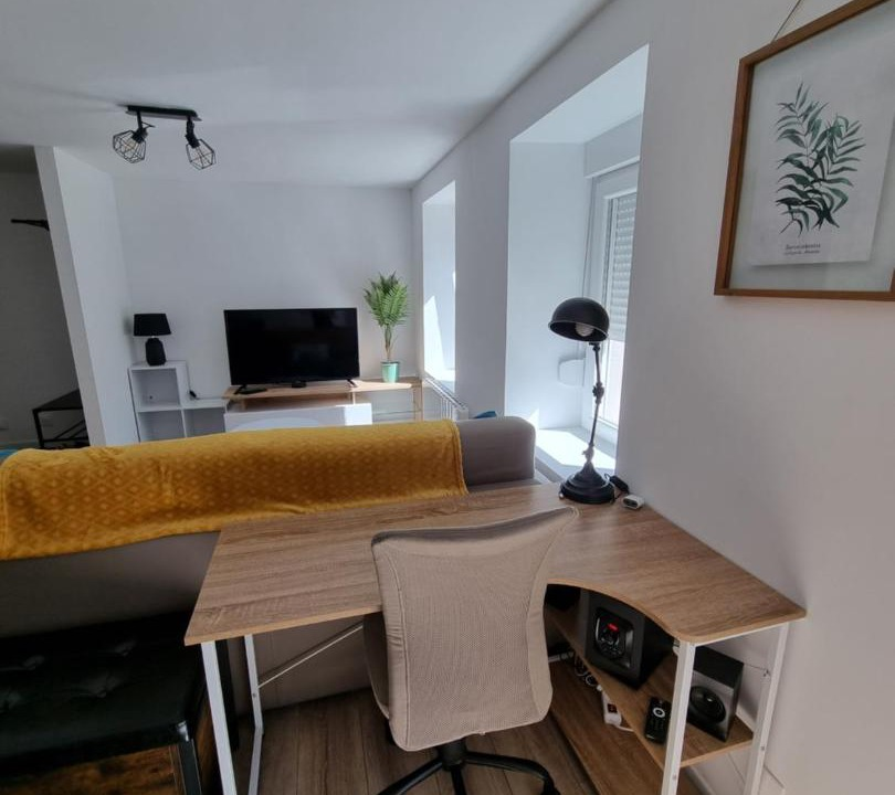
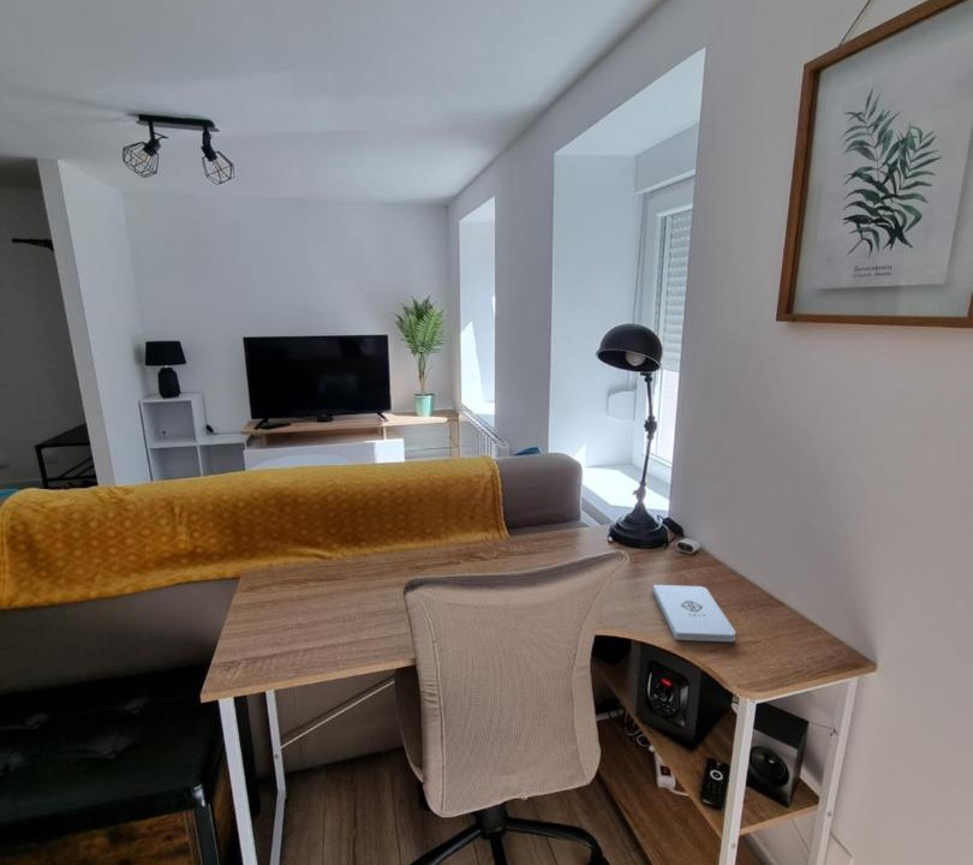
+ notepad (691, 610)
